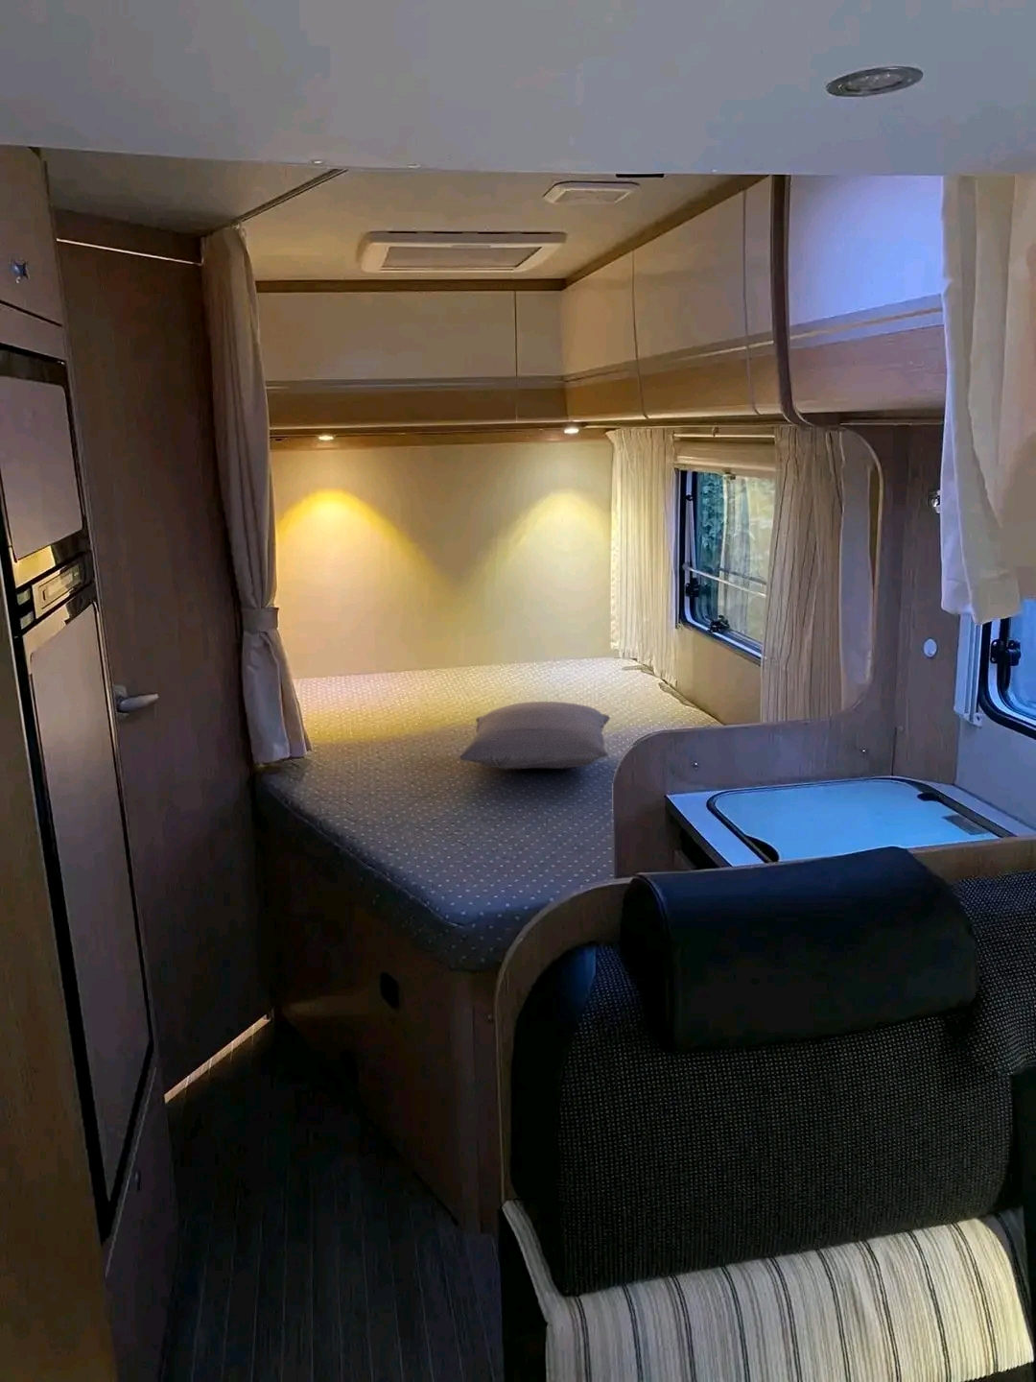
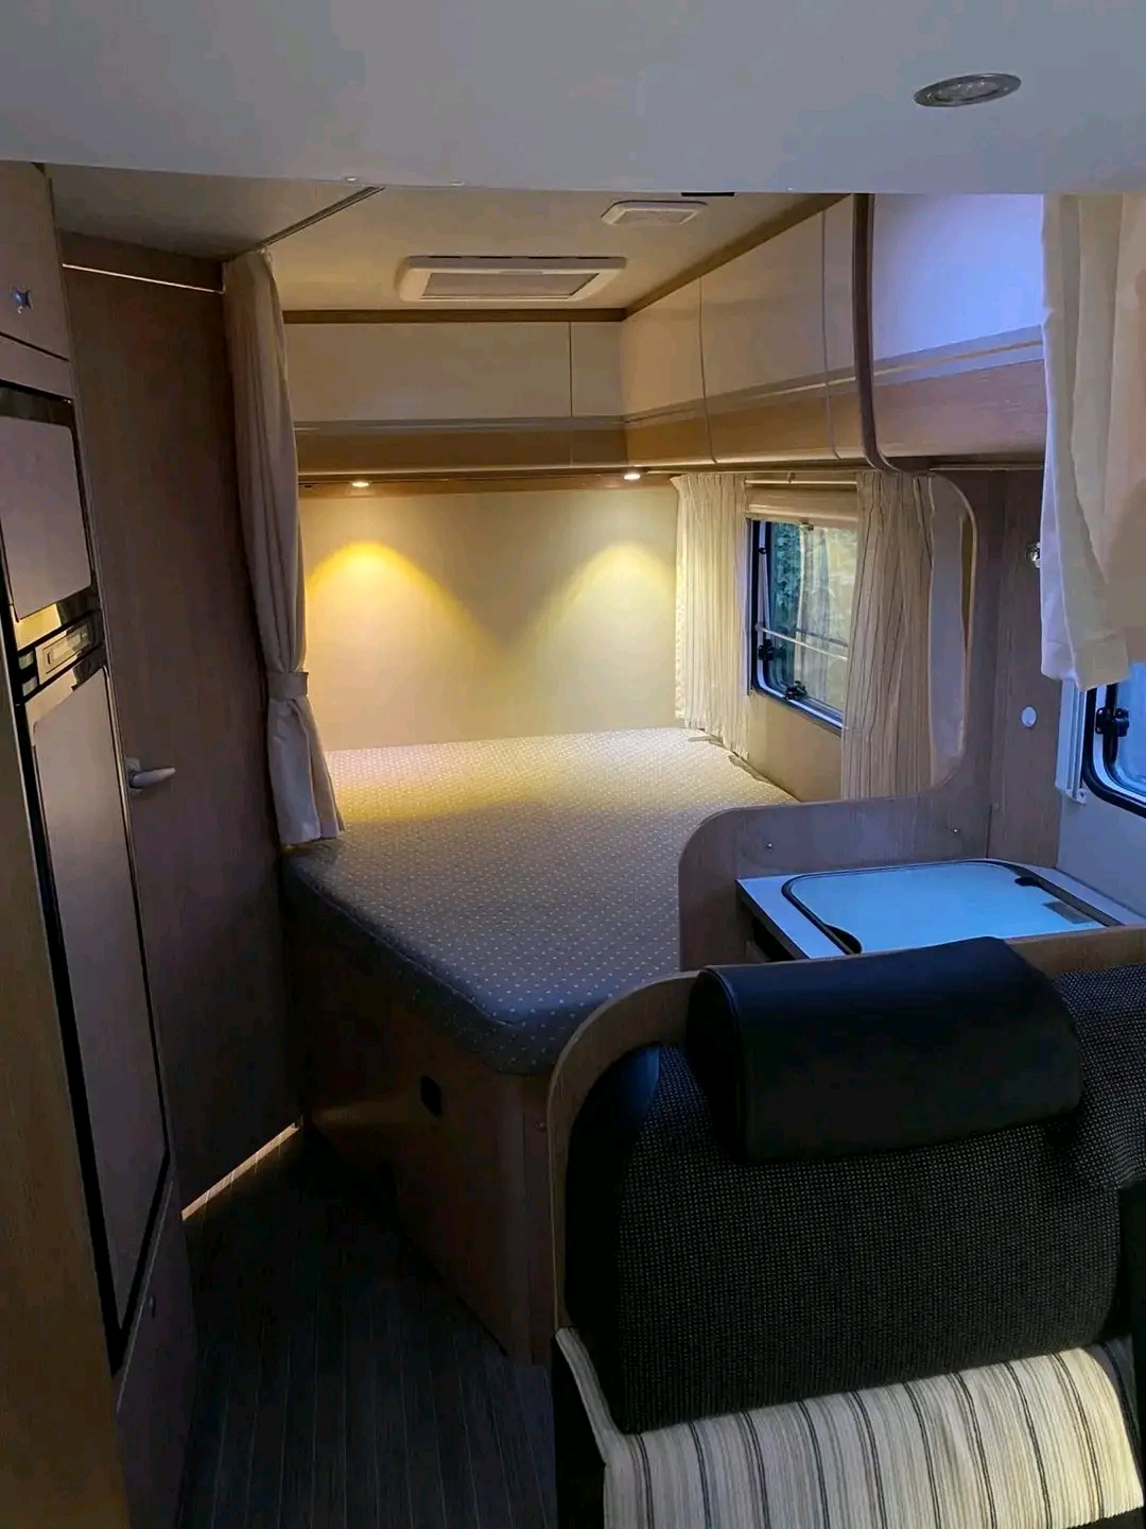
- pillow (538, 738)
